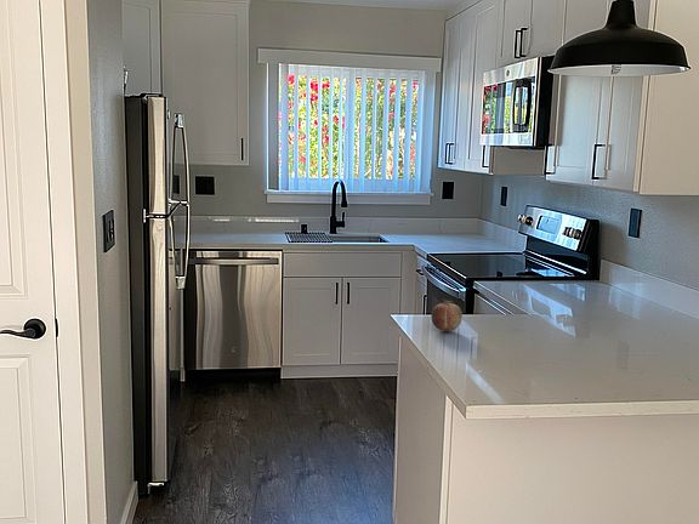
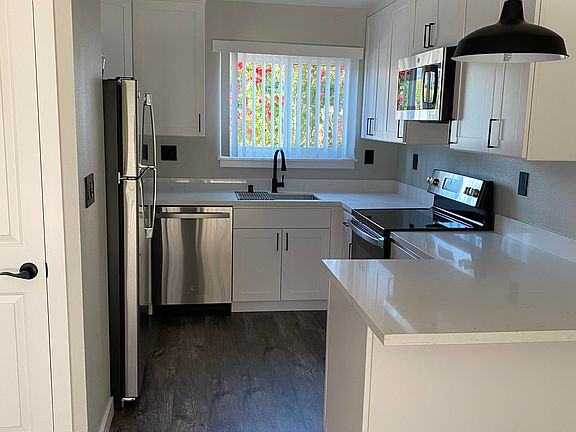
- fruit (447, 314)
